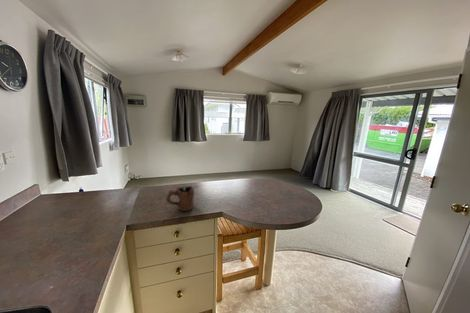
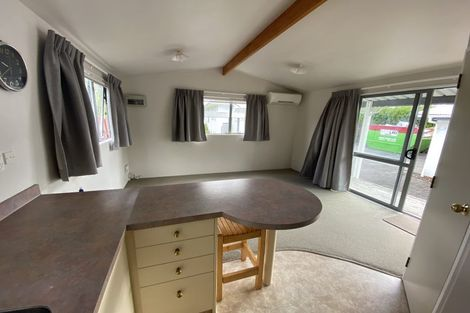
- mug (180, 198)
